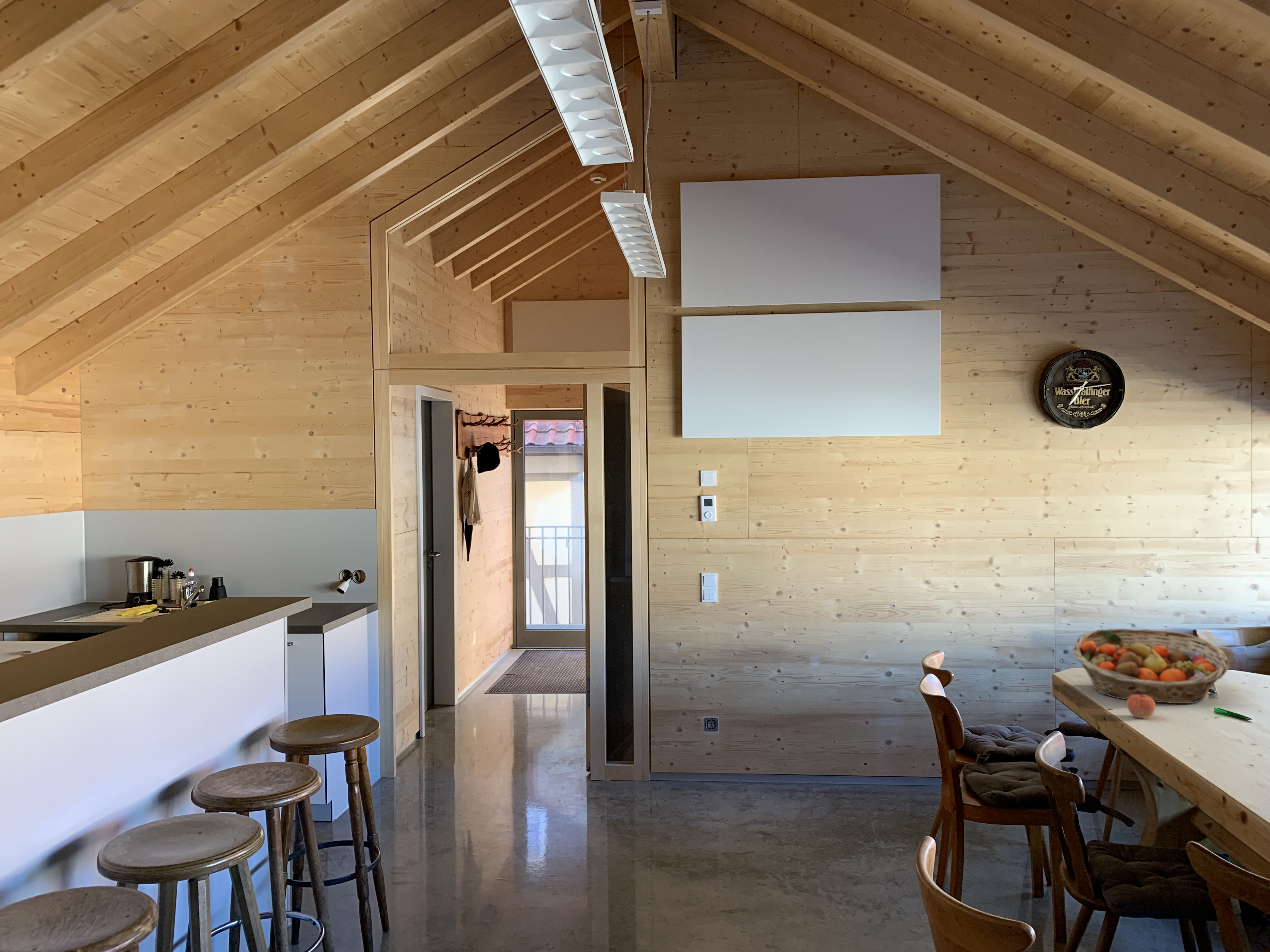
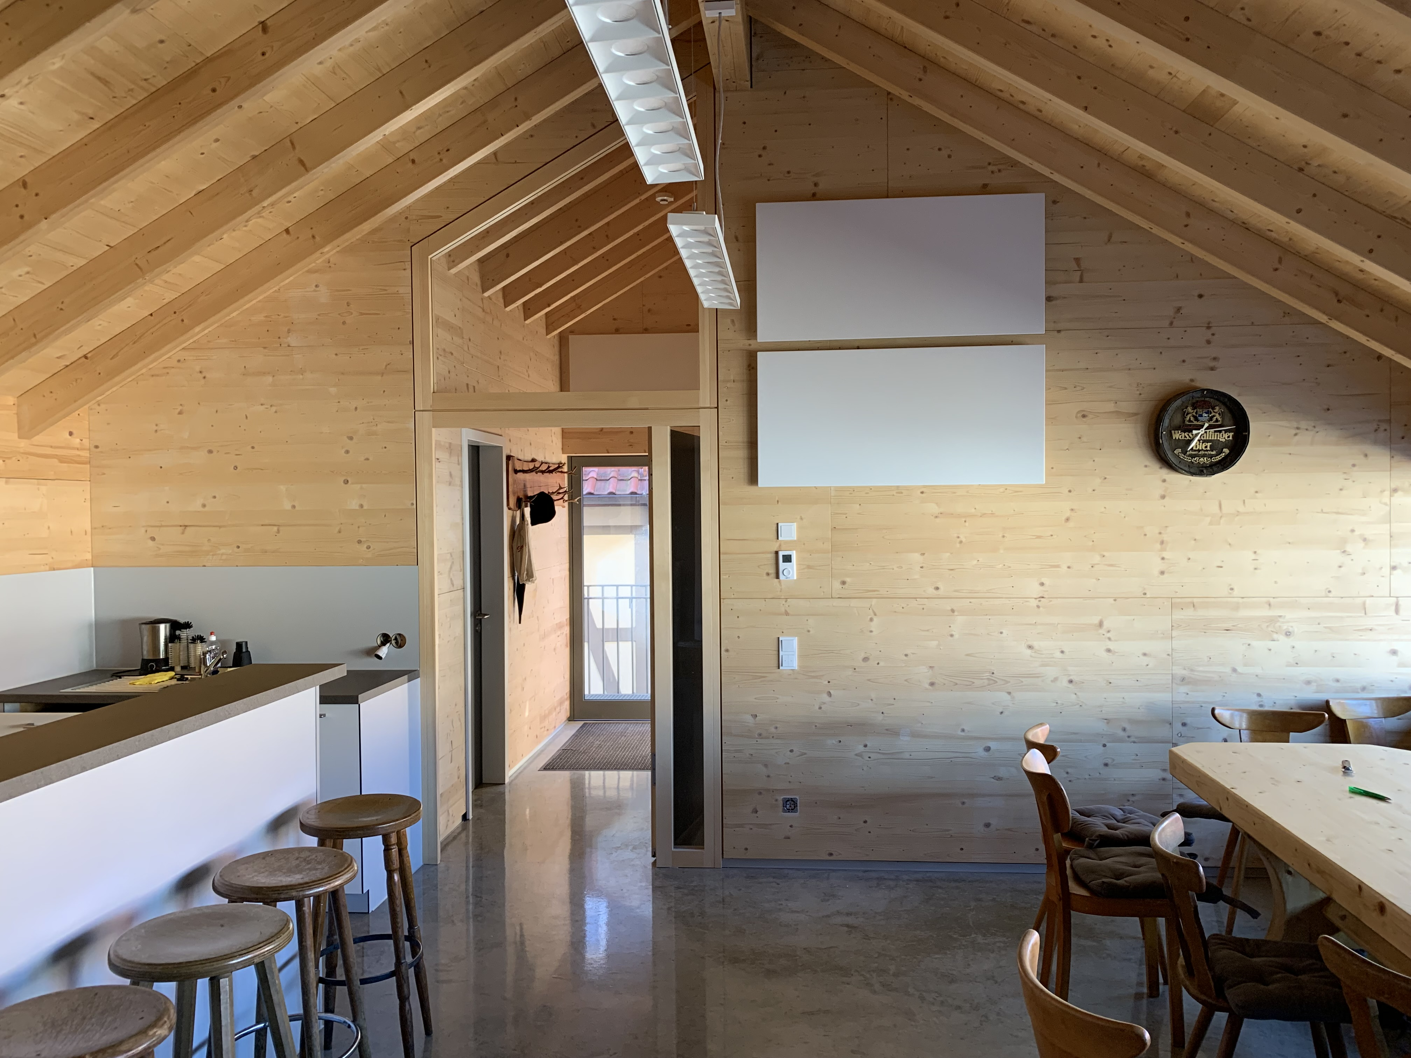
- apple (1141, 705)
- fruit basket (1148, 665)
